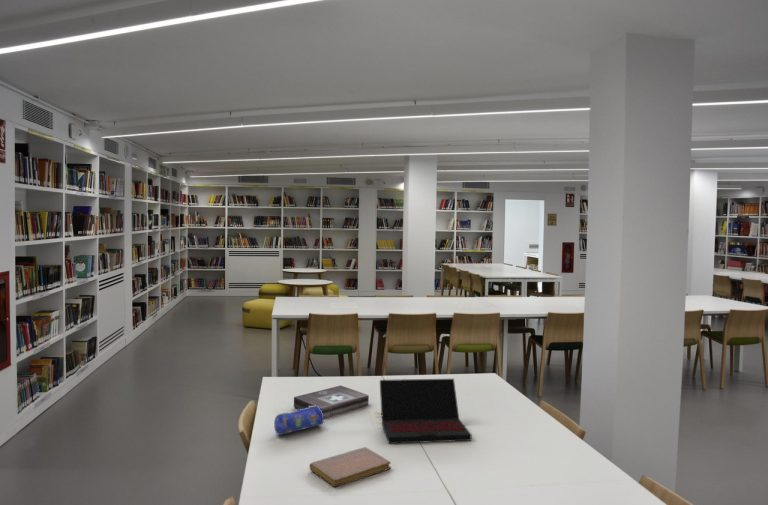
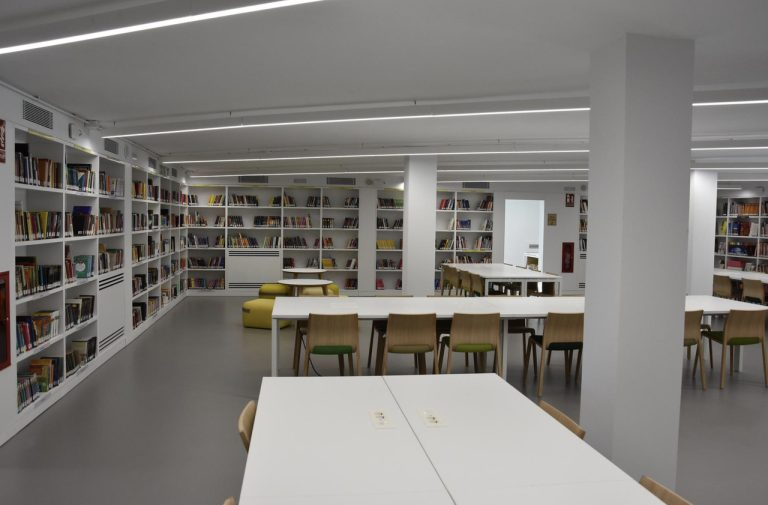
- pencil case (299, 419)
- laptop (423, 408)
- notebook (350, 465)
- first aid kit (331, 400)
